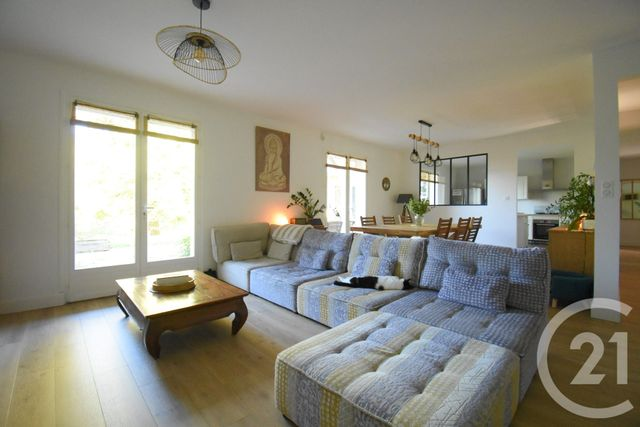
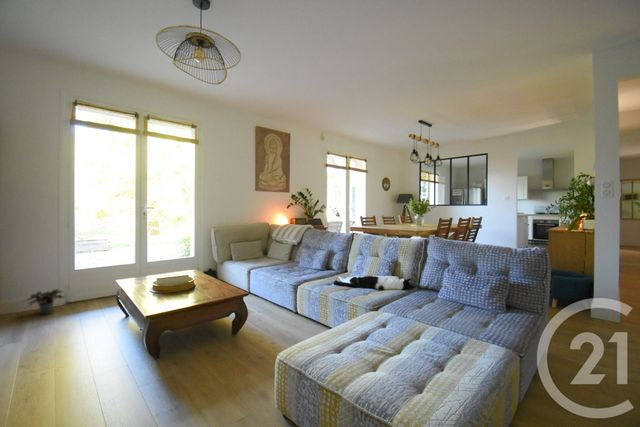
+ potted plant (45, 302)
